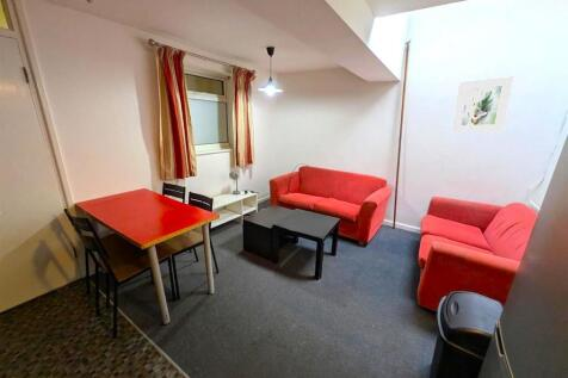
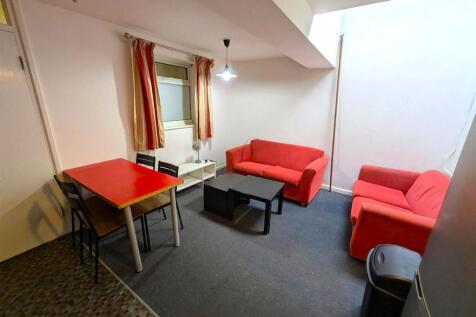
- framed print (480, 106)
